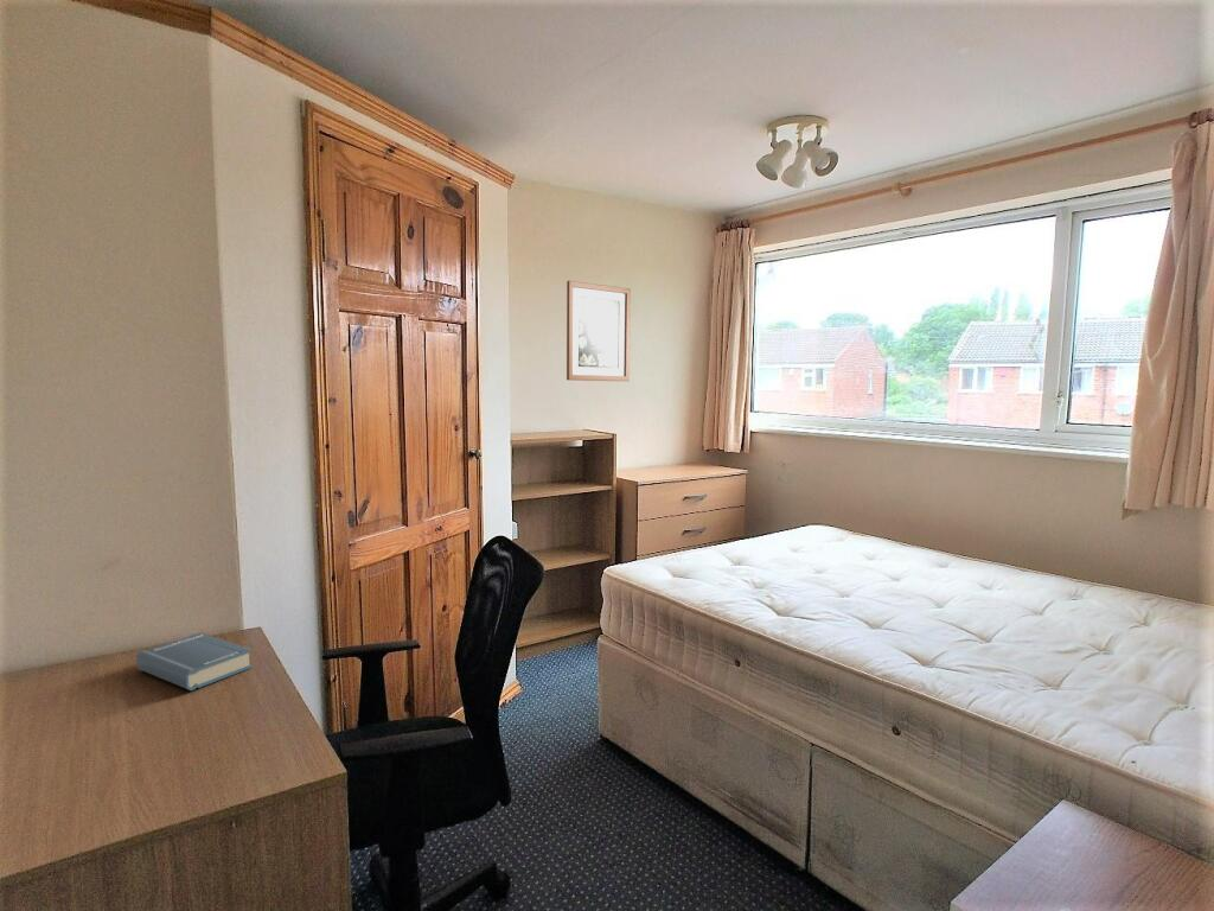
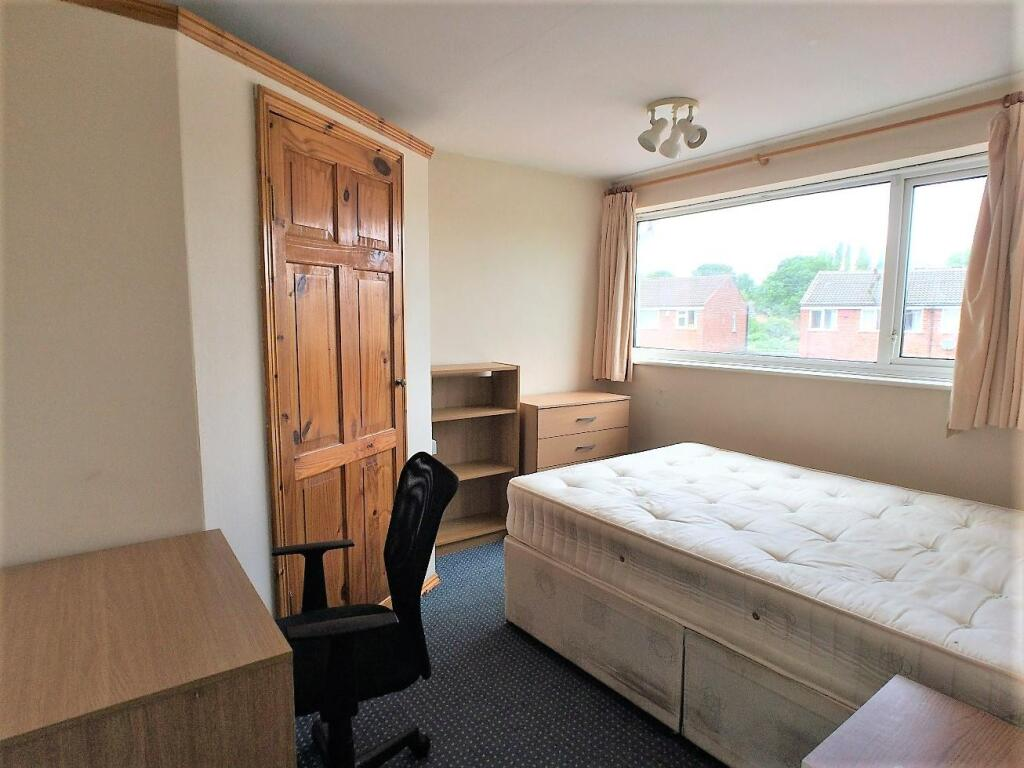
- wall art (599, 332)
- hardback book (193, 660)
